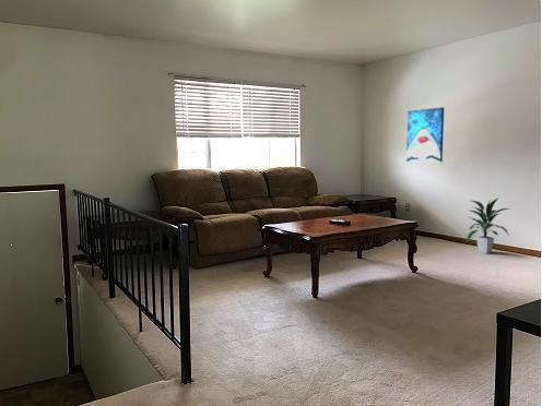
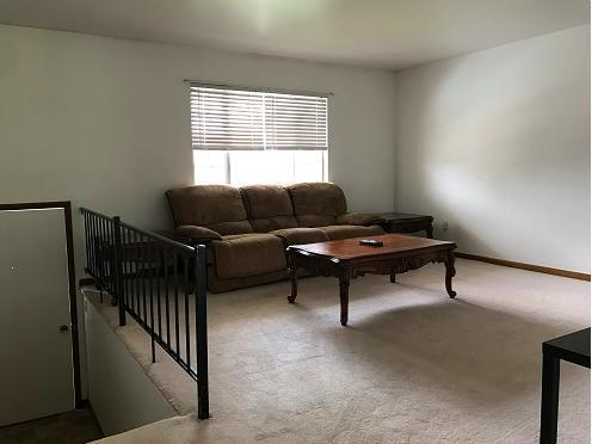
- indoor plant (483, 224)
- wall art (424, 135)
